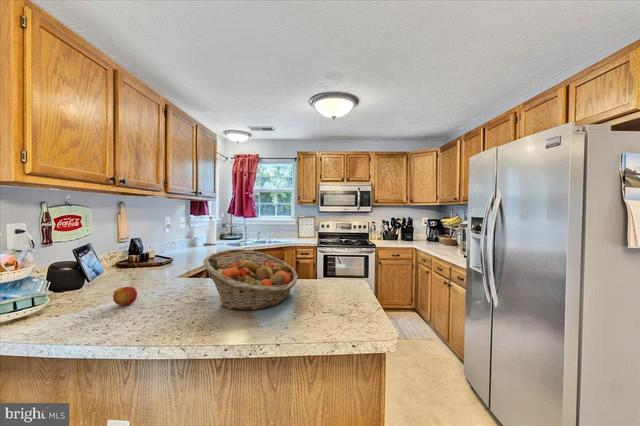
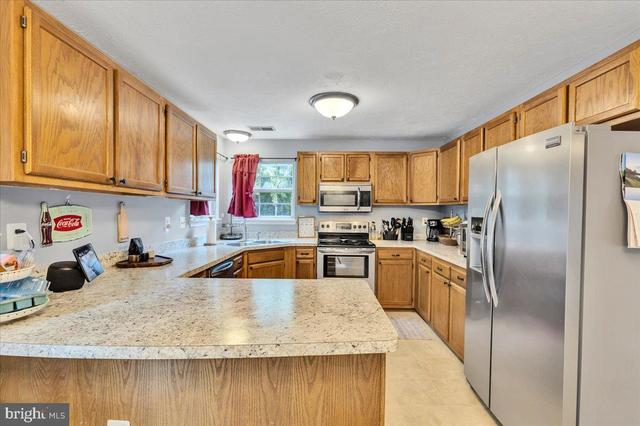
- fruit basket (253, 275)
- apple (125, 295)
